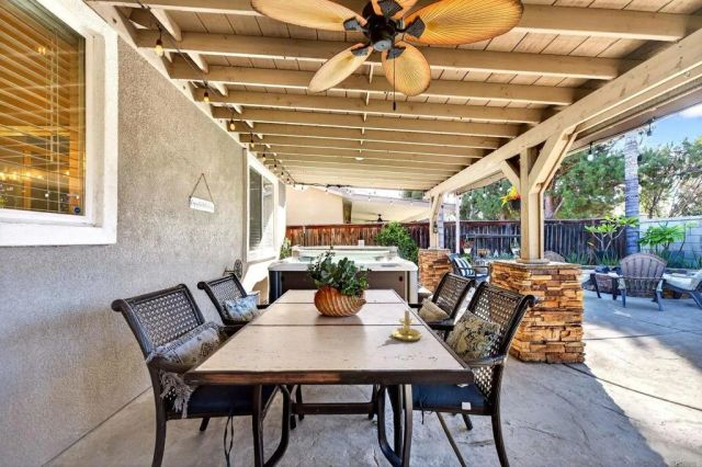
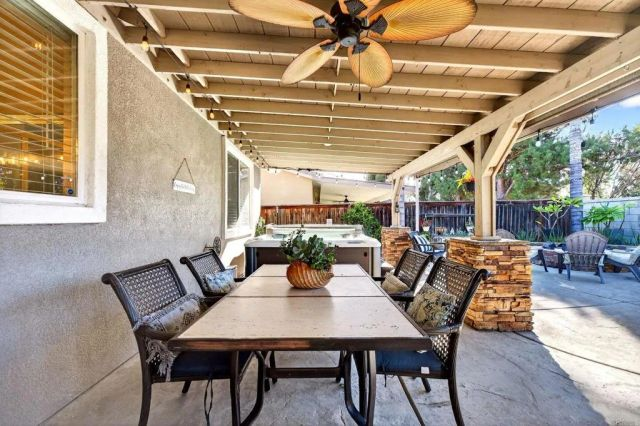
- candle holder (406, 318)
